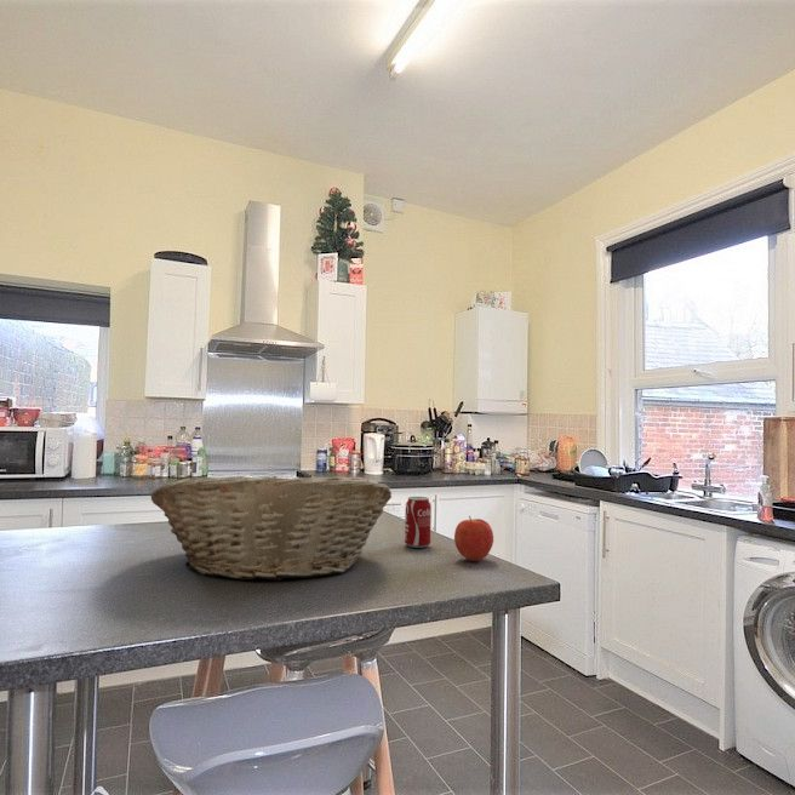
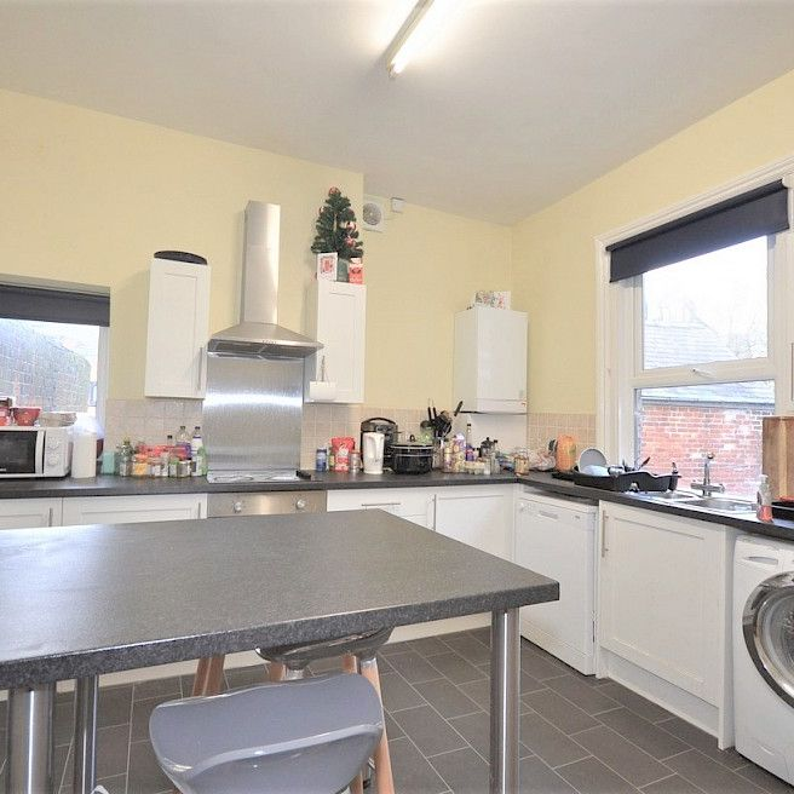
- beverage can (417, 521)
- apple (473, 538)
- fruit basket (275, 515)
